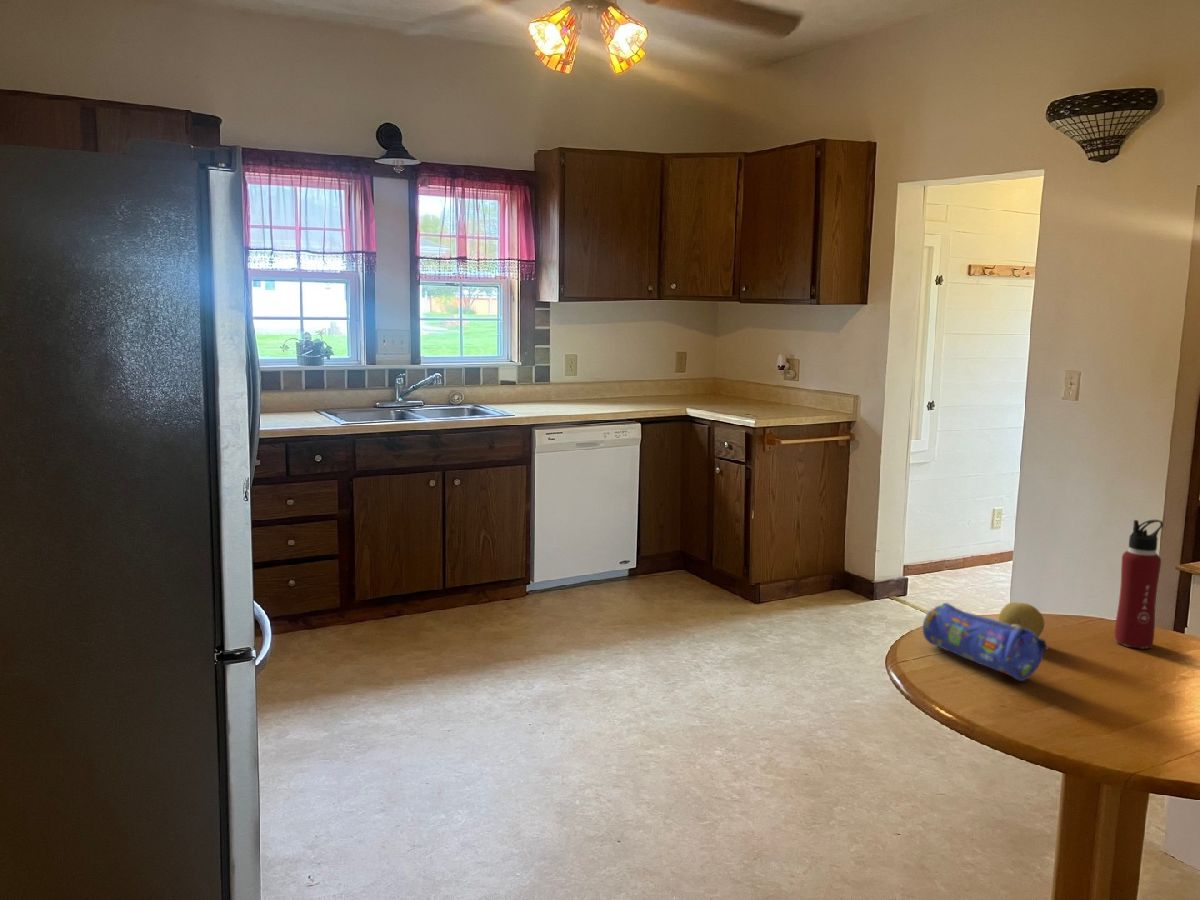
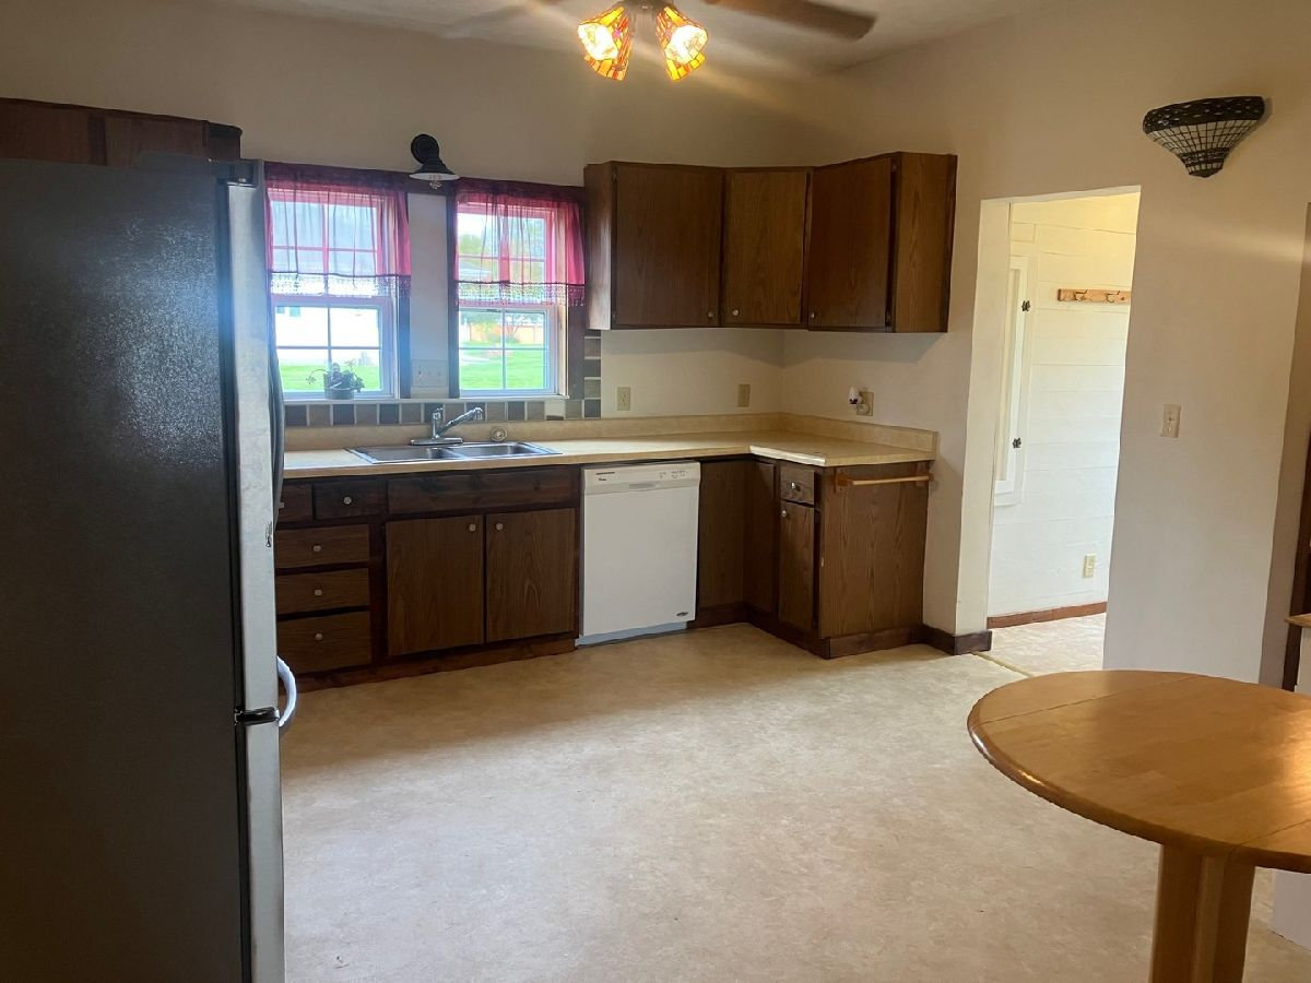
- fruit (1021, 622)
- water bottle (1139, 581)
- pencil case (981, 638)
